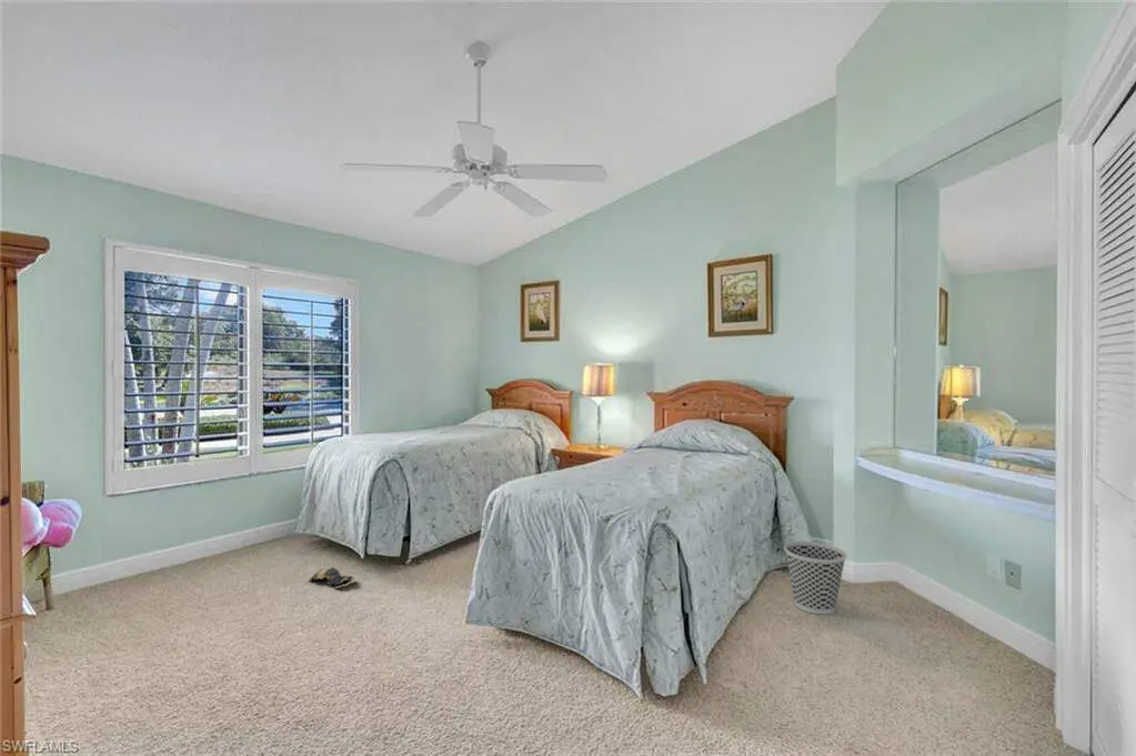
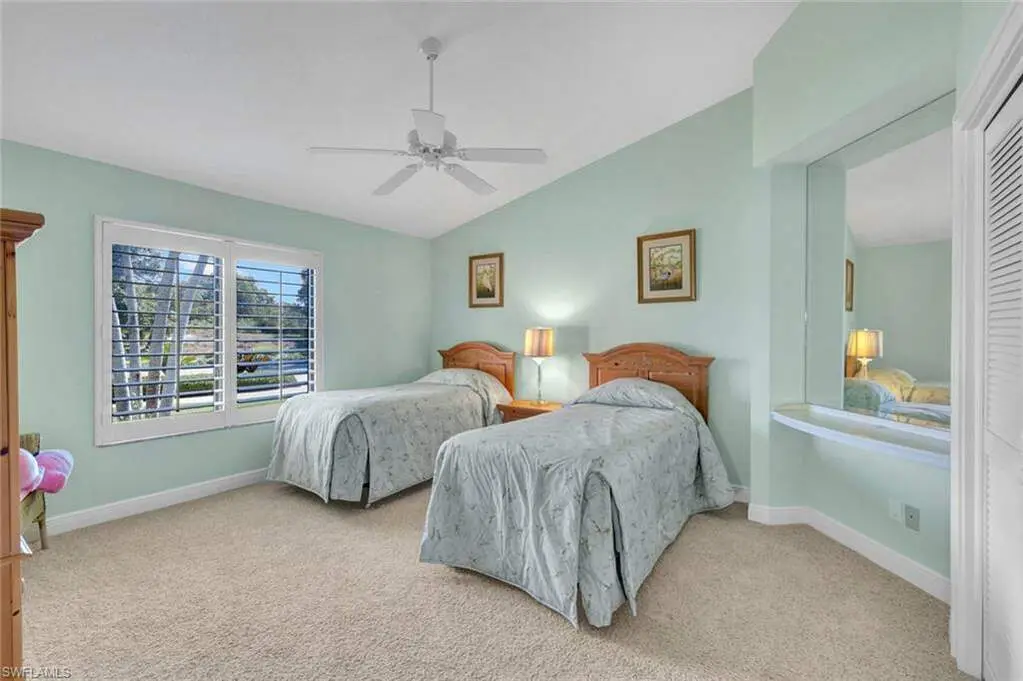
- wastebasket (814, 577)
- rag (333, 575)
